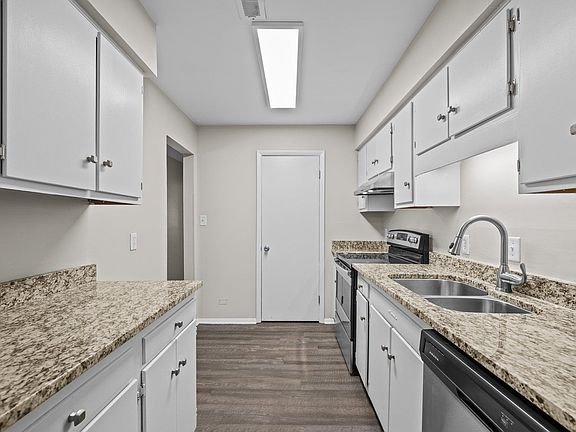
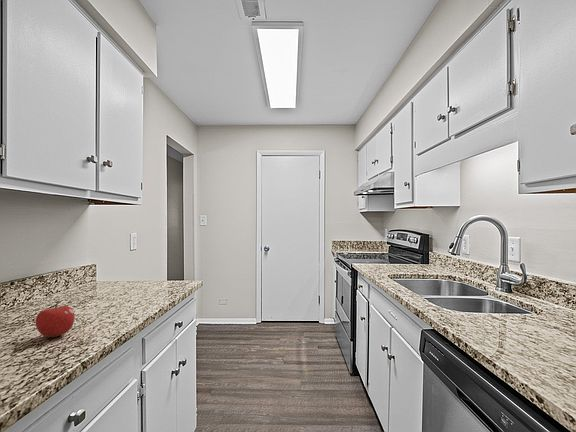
+ fruit (55, 319)
